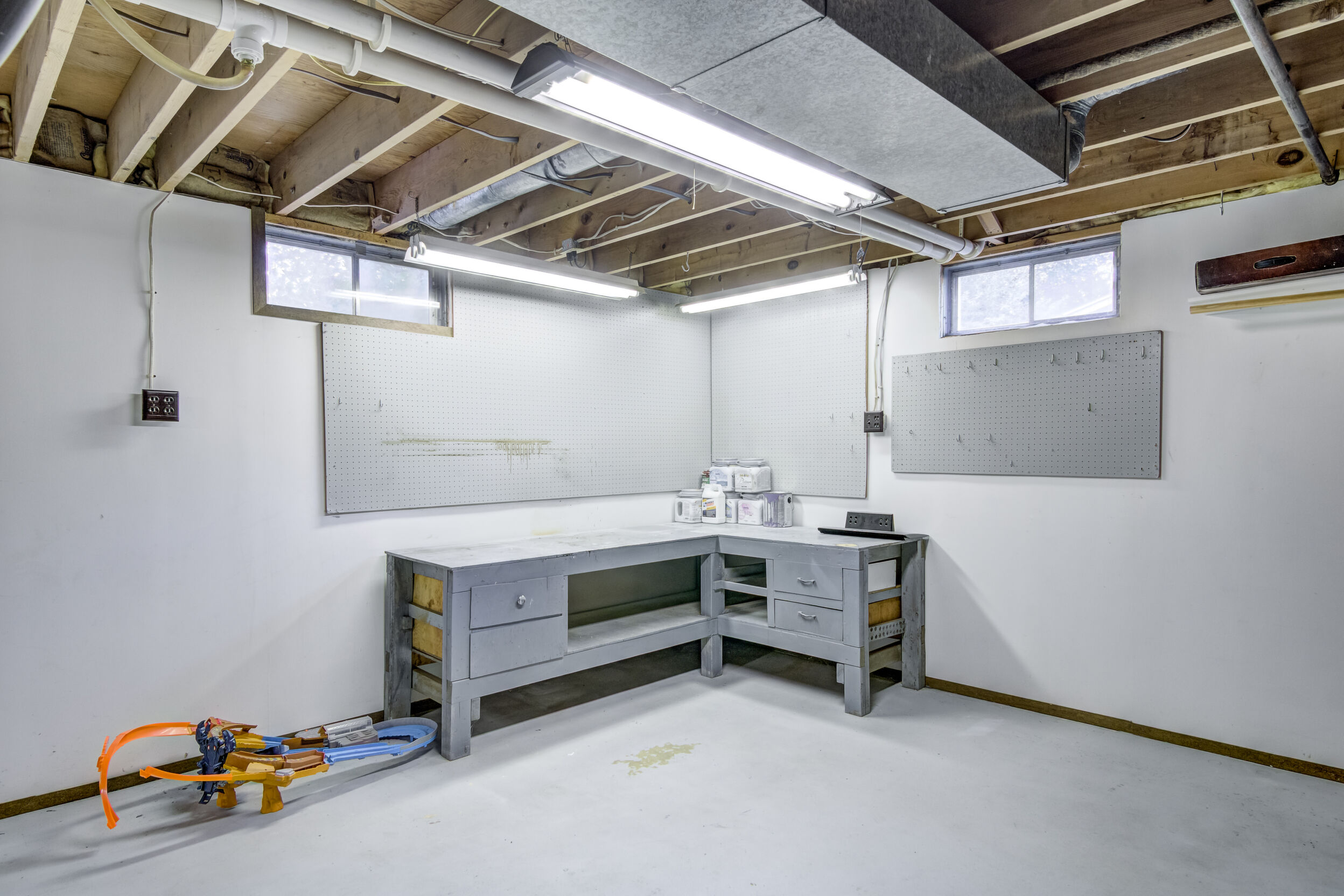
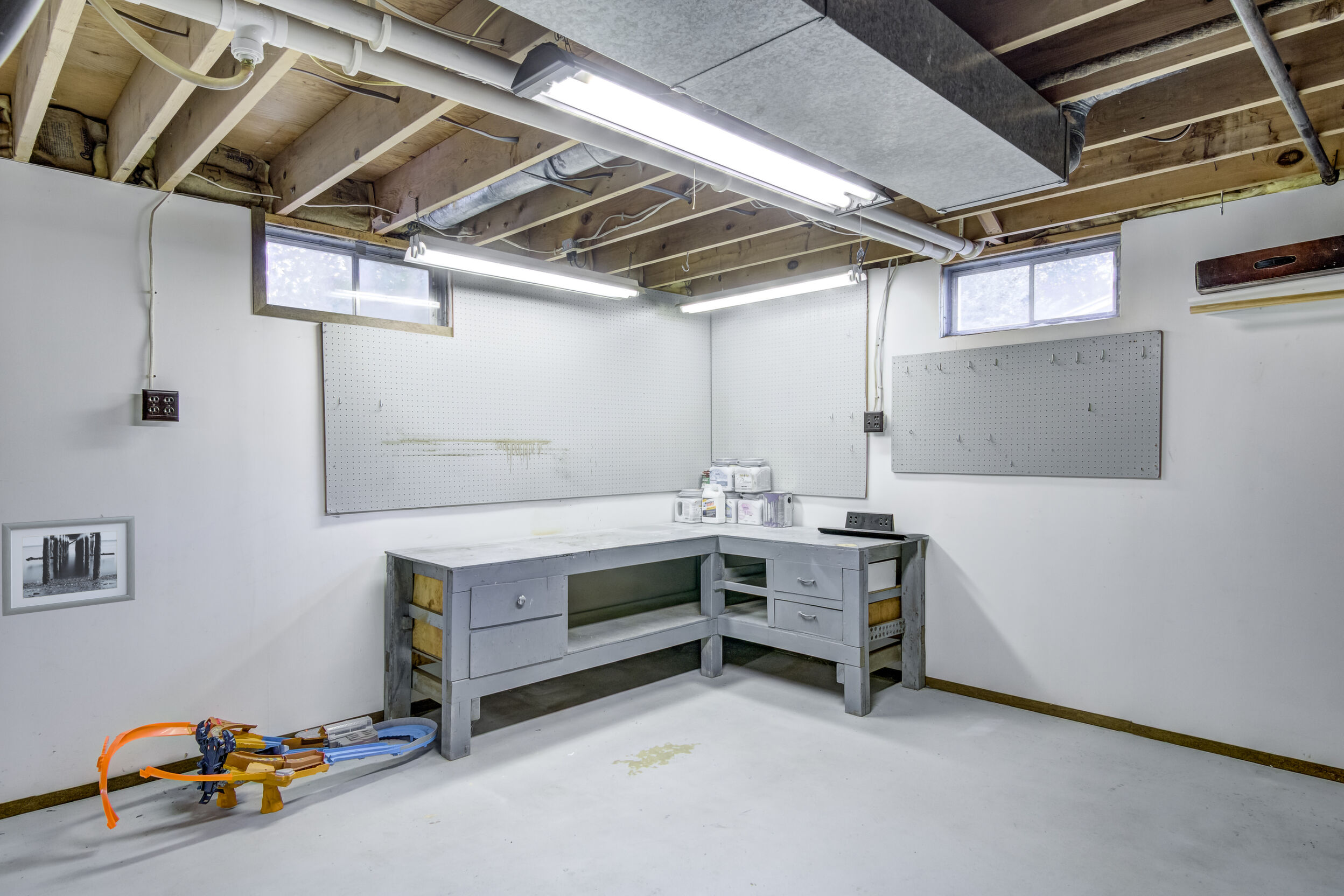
+ wall art (71, 563)
